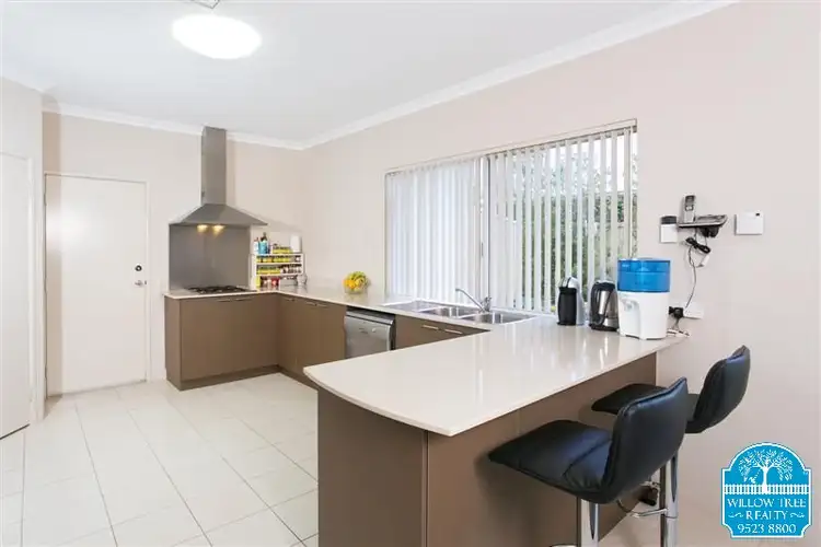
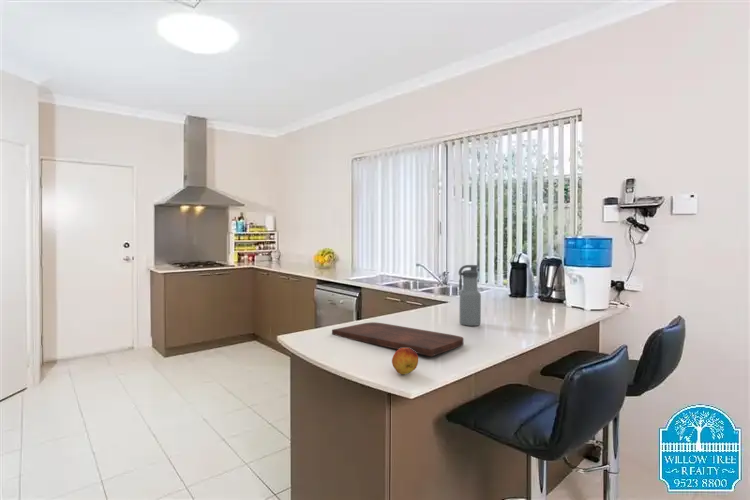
+ water bottle (469, 294)
+ fruit (404, 360)
+ cutting board (397, 336)
